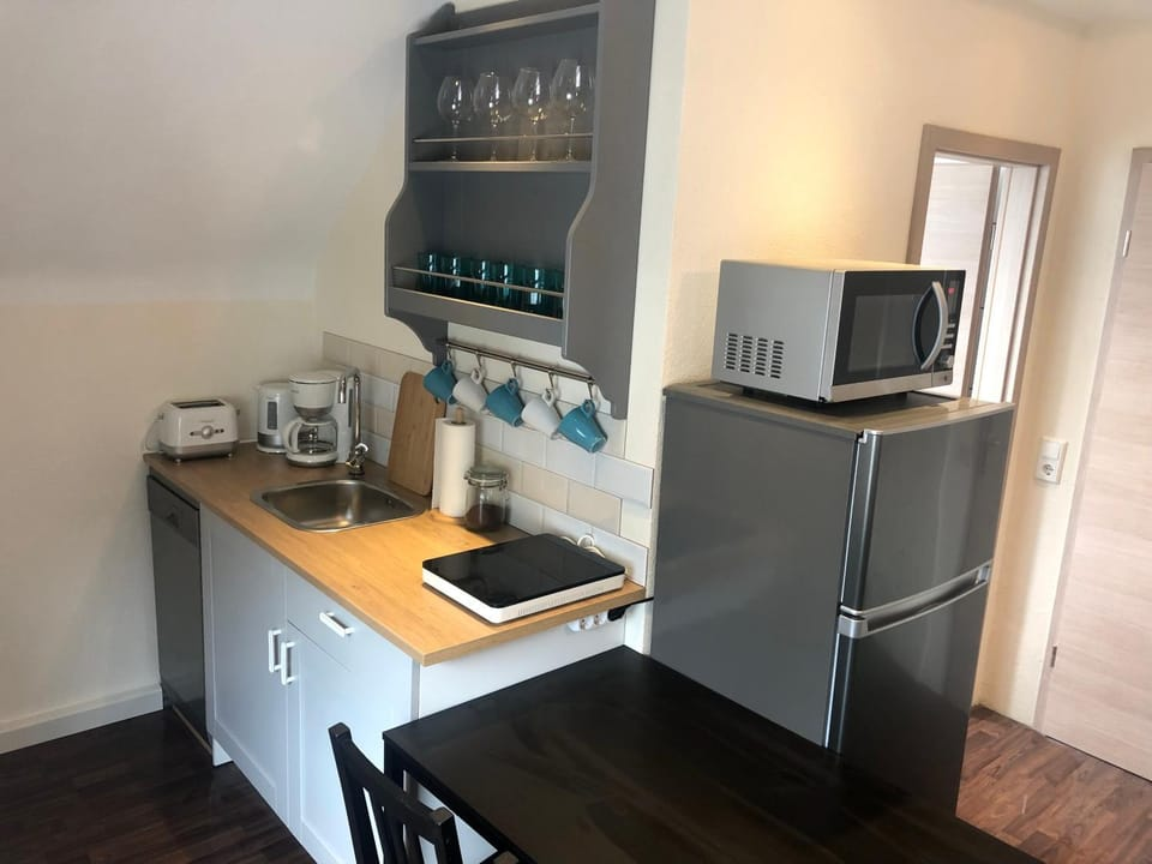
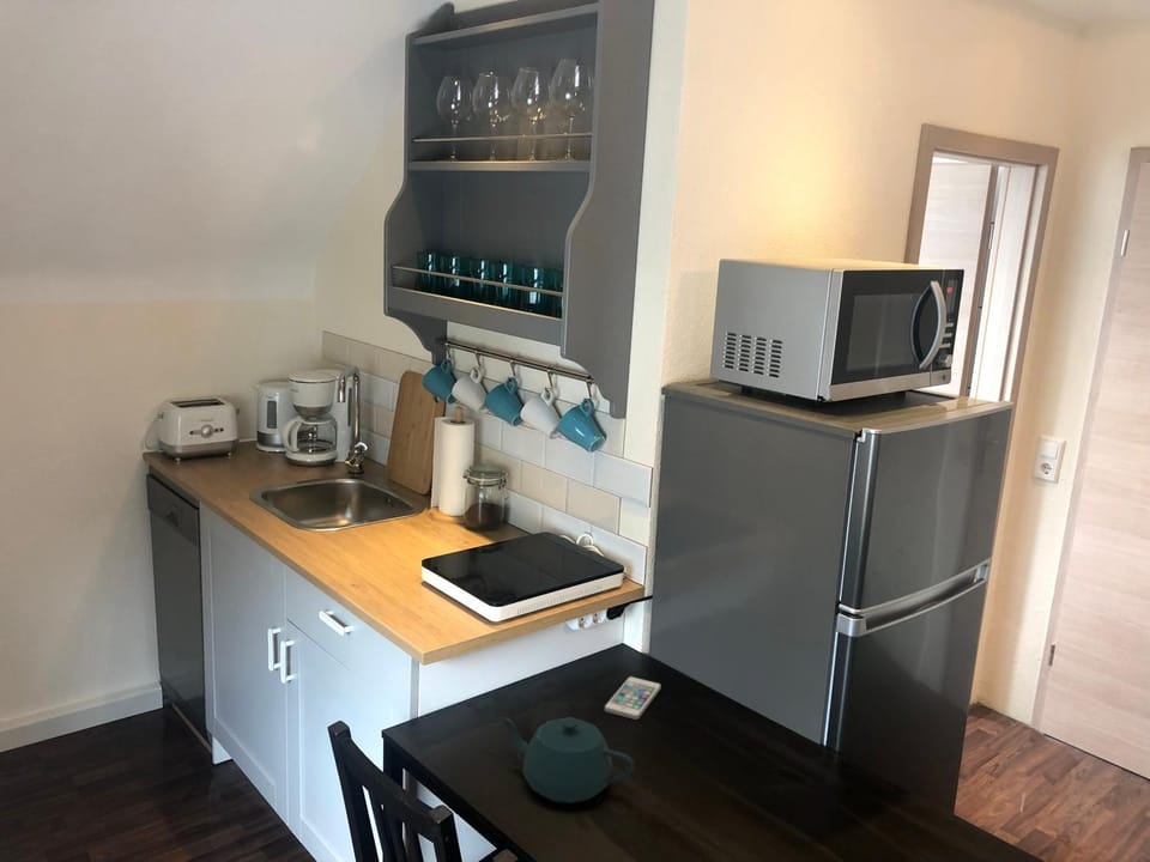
+ teapot (564, 752)
+ smartphone (632, 697)
